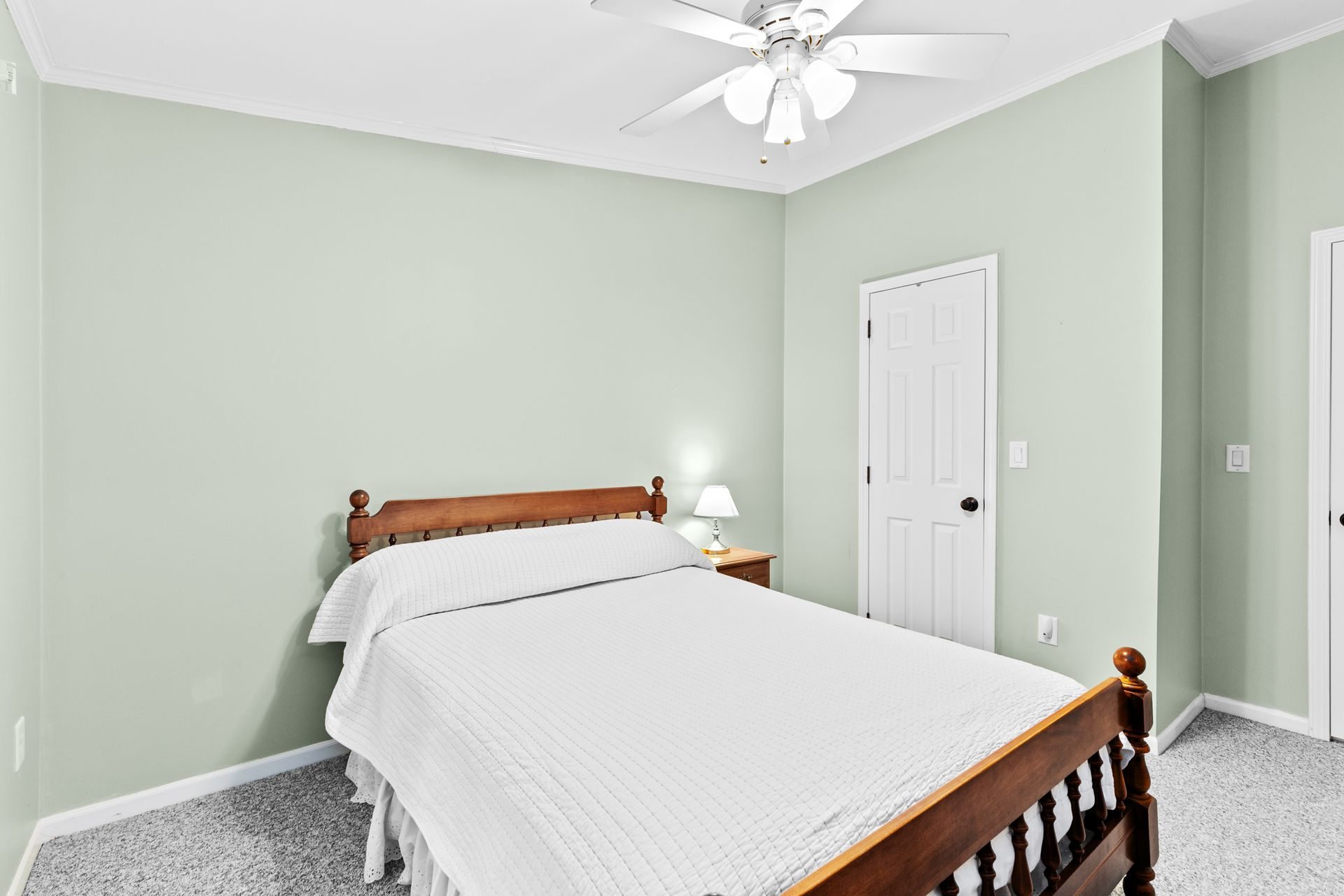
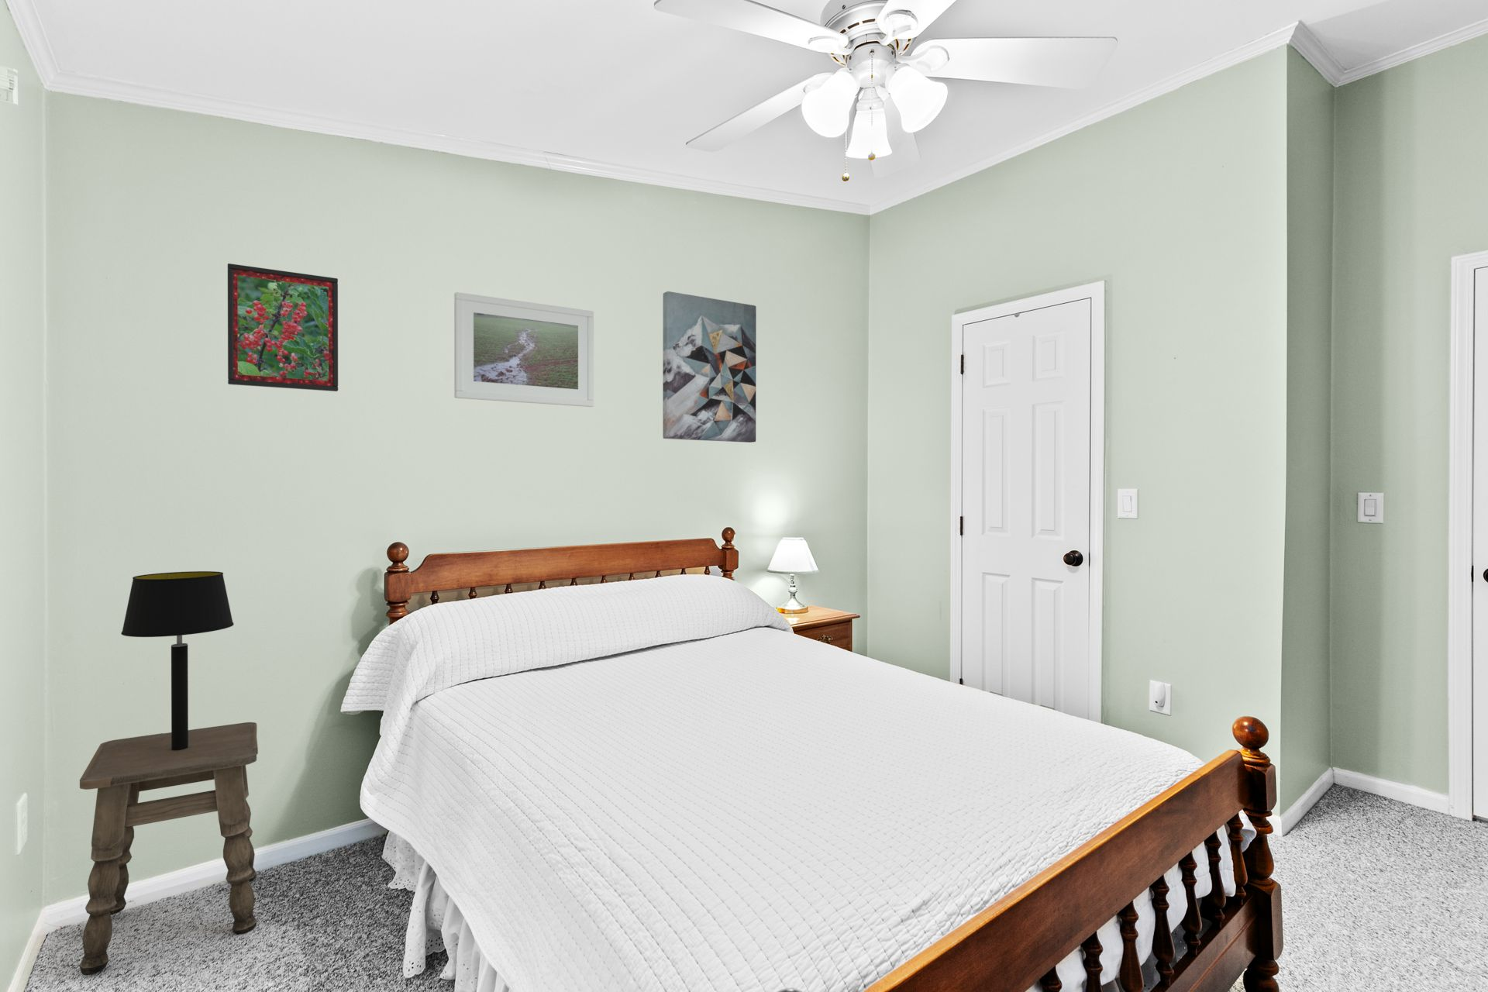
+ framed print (285, 330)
+ wall art (711, 370)
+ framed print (527, 352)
+ table lamp (179, 661)
+ side table (174, 818)
